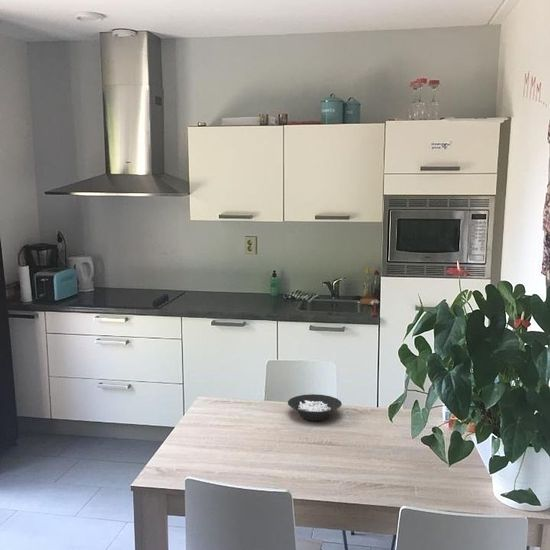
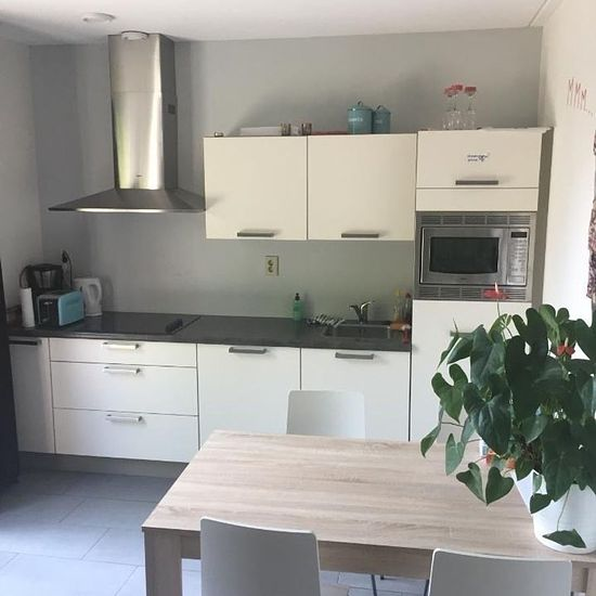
- cereal bowl (314, 409)
